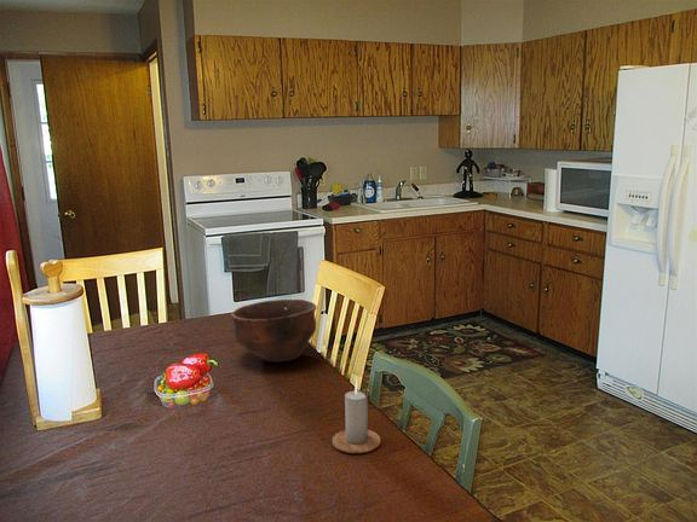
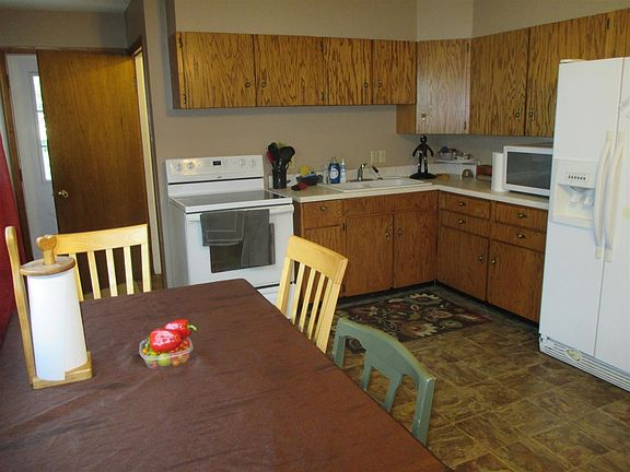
- candle (355, 408)
- bowl (275, 331)
